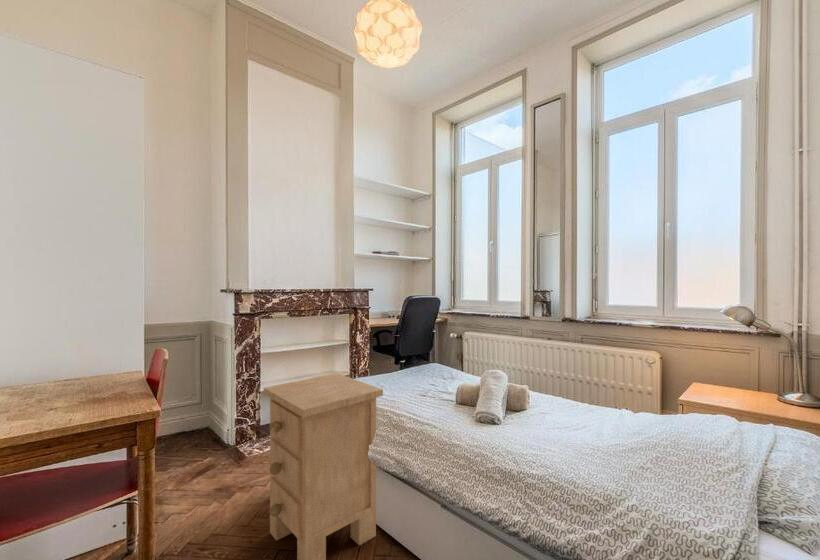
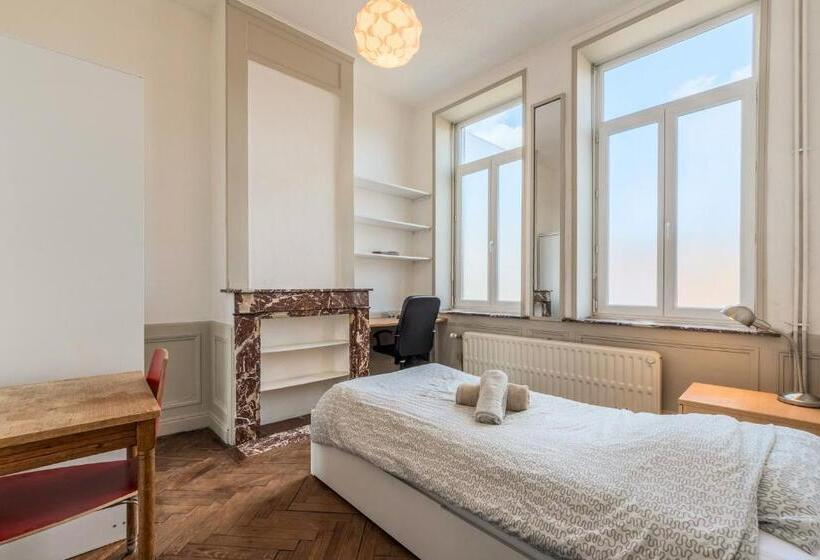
- nightstand (317, 463)
